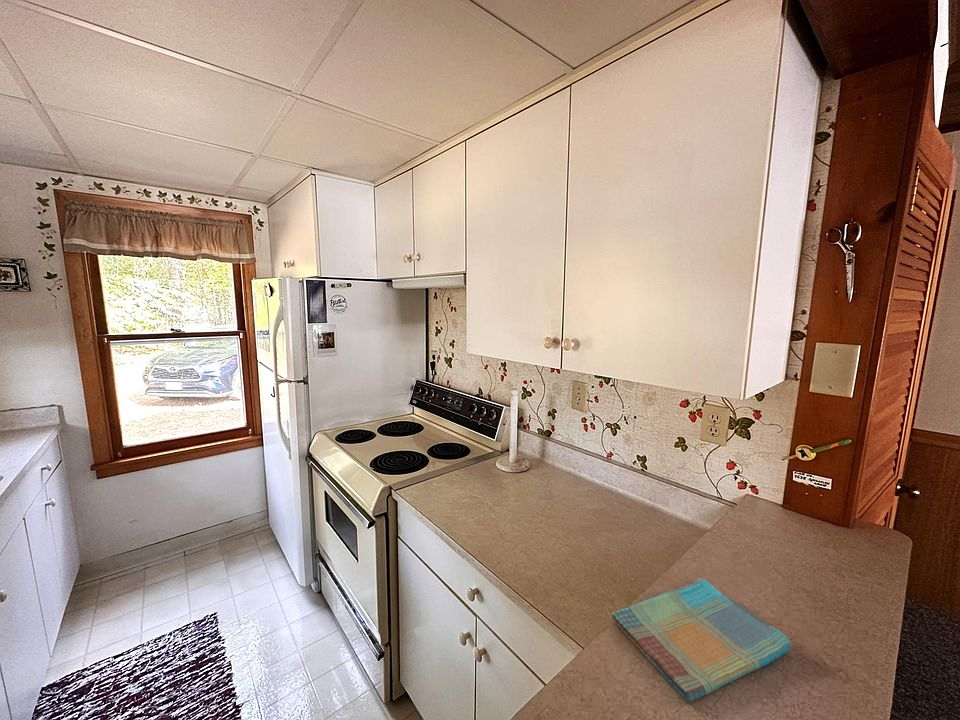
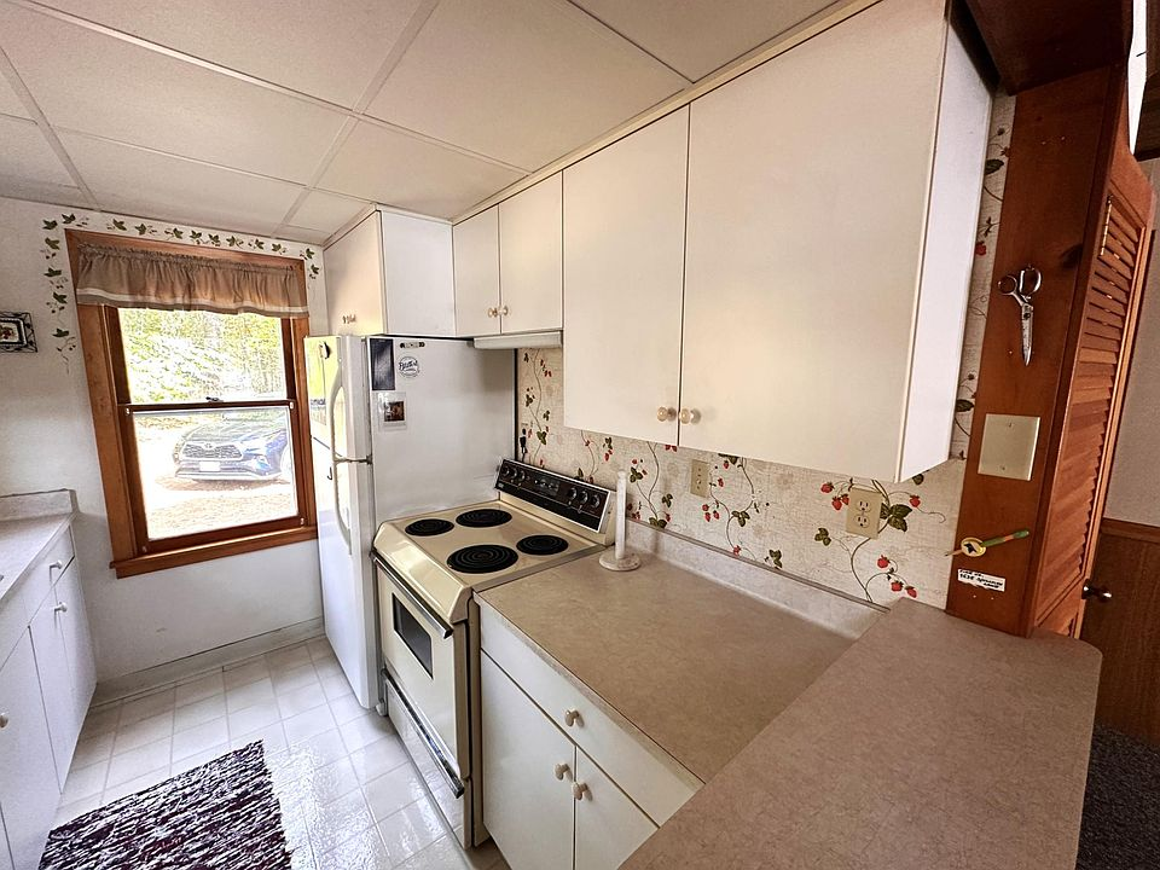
- dish towel (698, 629)
